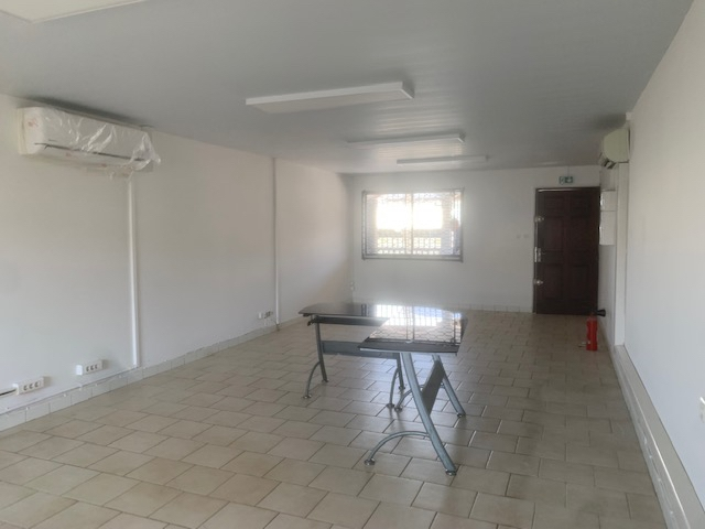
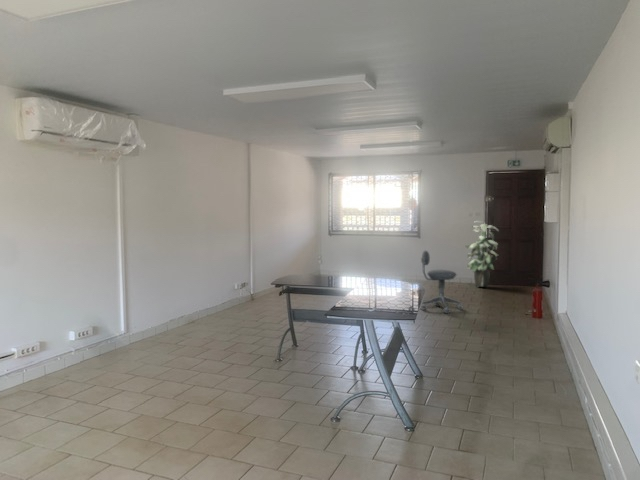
+ office chair (441, 279)
+ indoor plant (480, 253)
